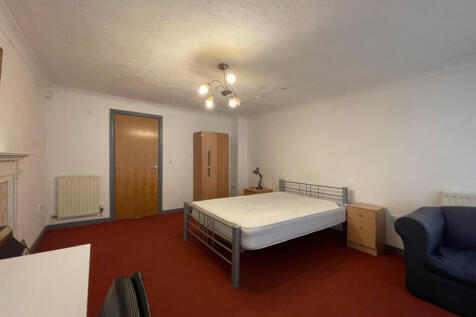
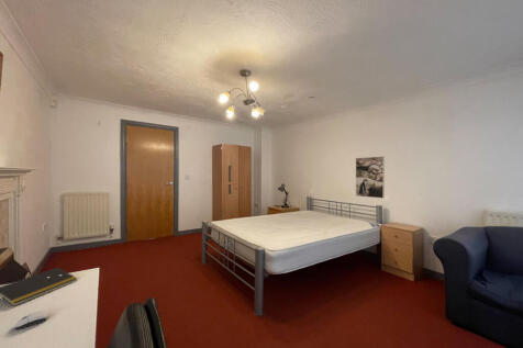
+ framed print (369, 177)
+ computer mouse (32, 317)
+ notepad (38, 284)
